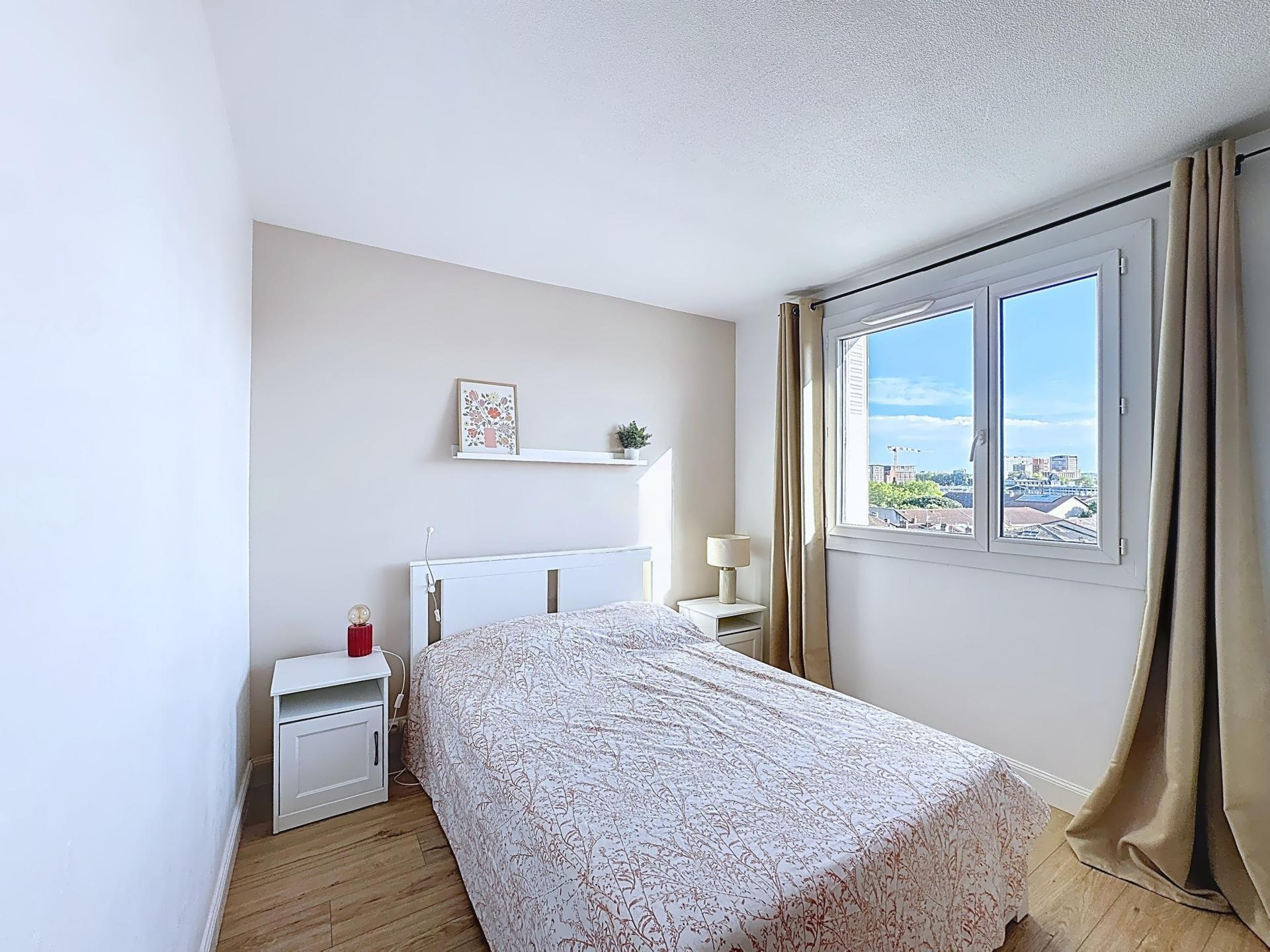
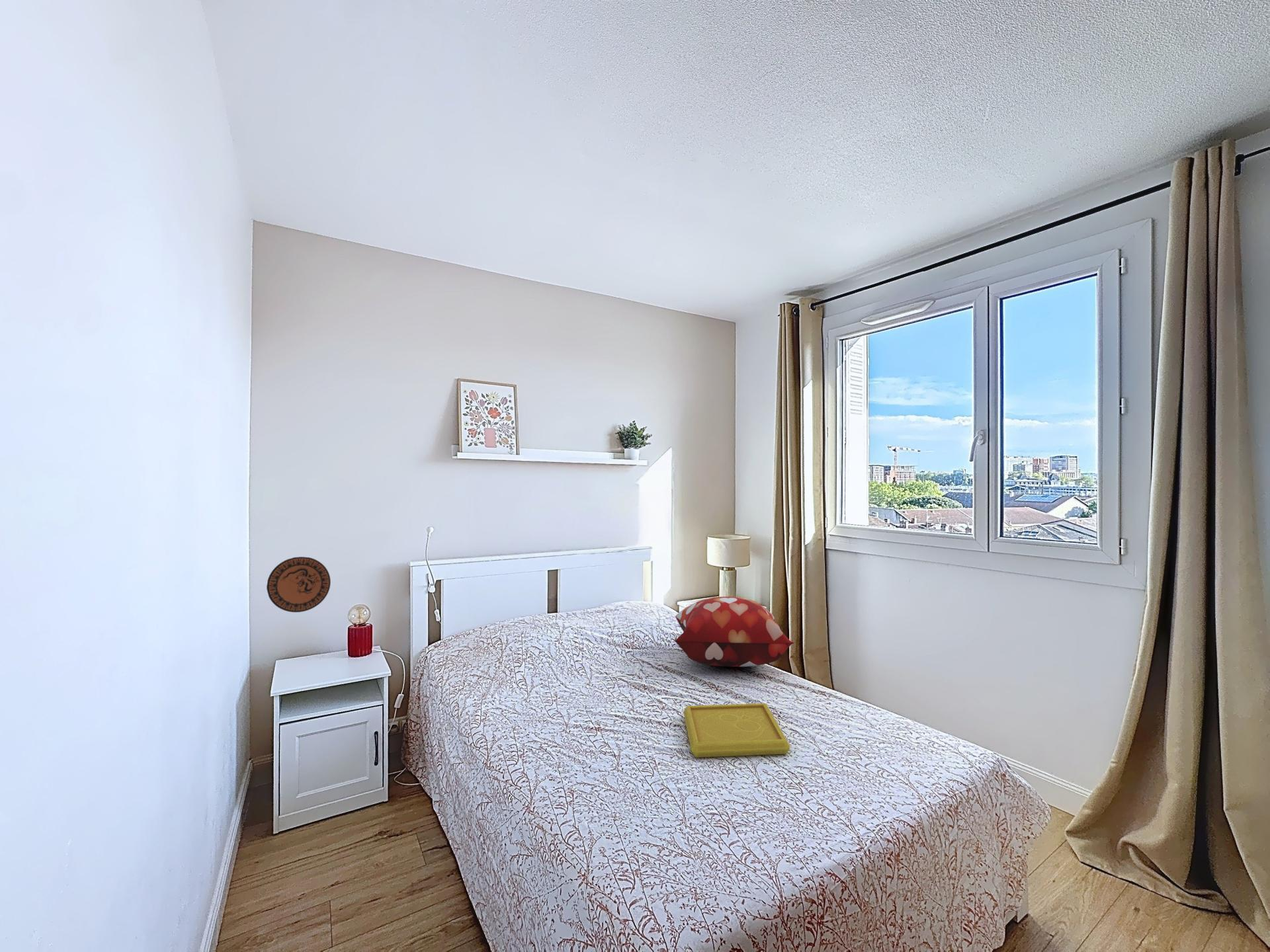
+ serving tray (733, 728)
+ decorative plate (299, 584)
+ decorative pillow (730, 629)
